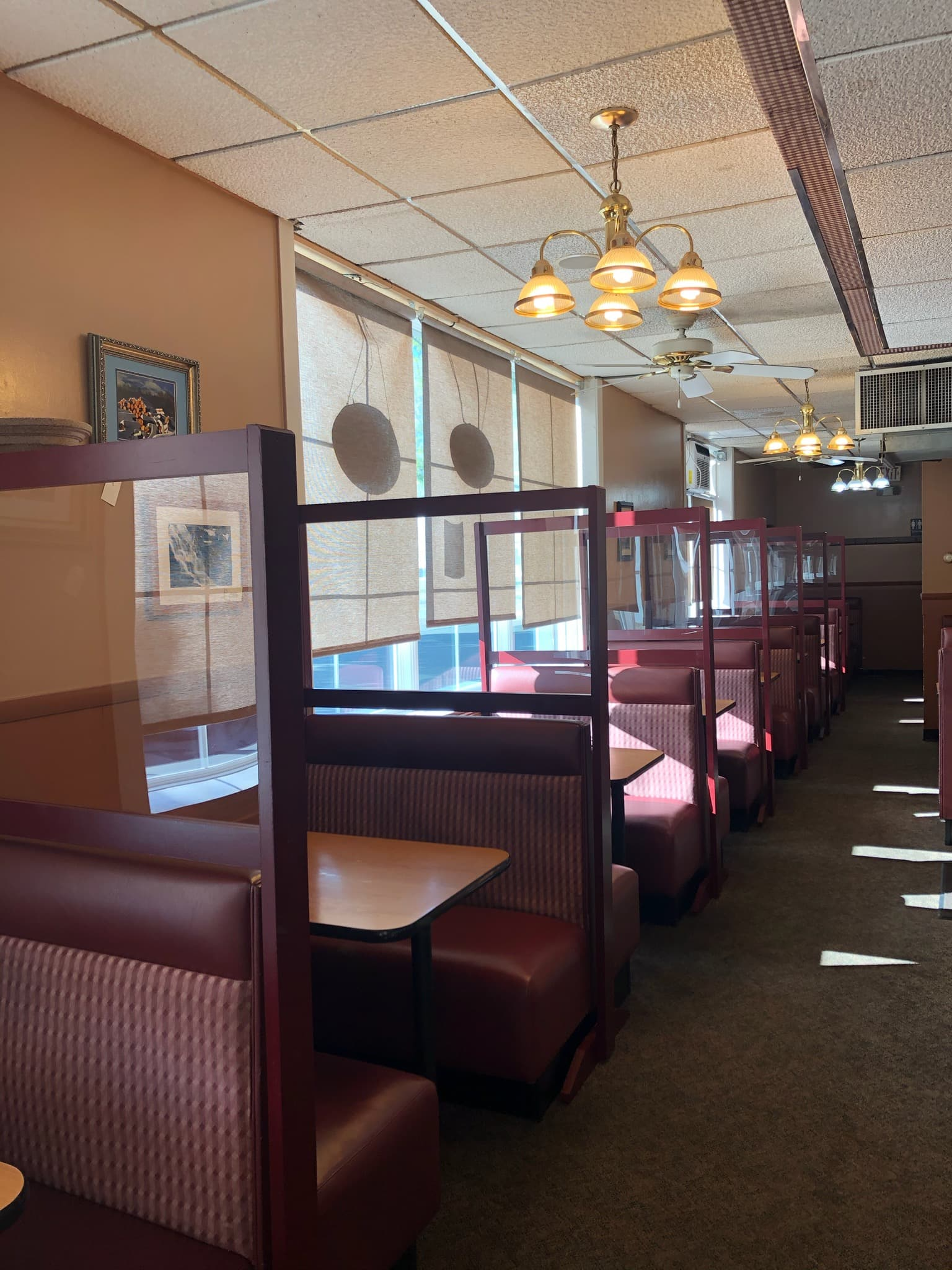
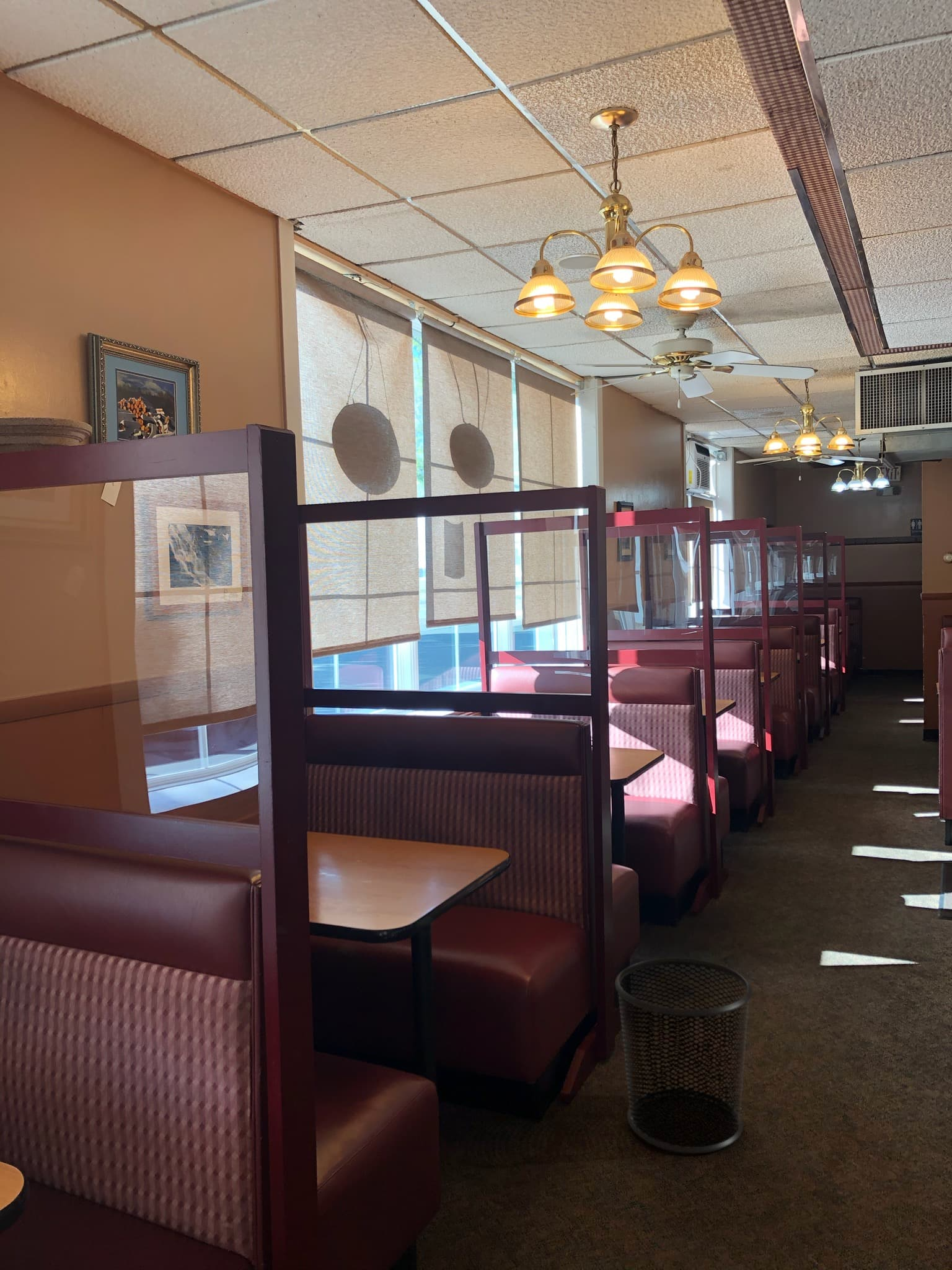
+ waste bin (683, 1052)
